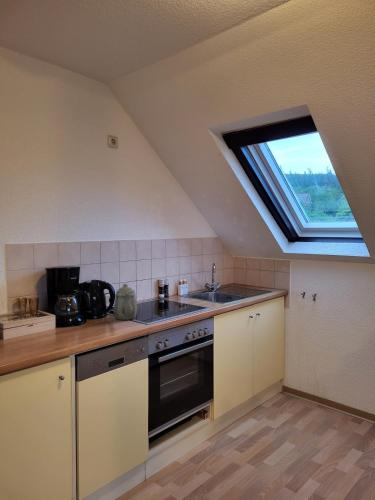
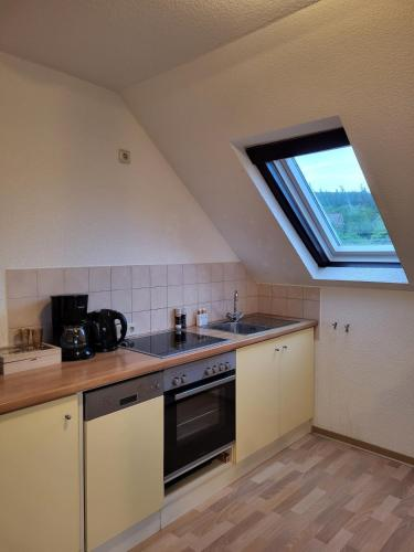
- teapot (125, 301)
